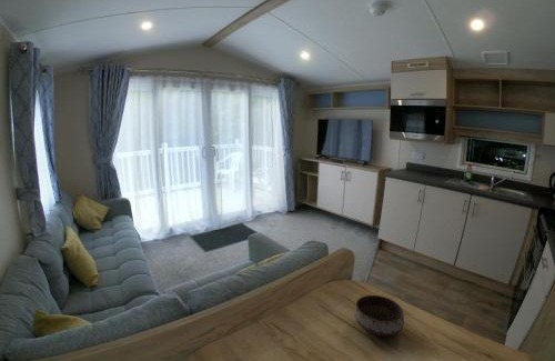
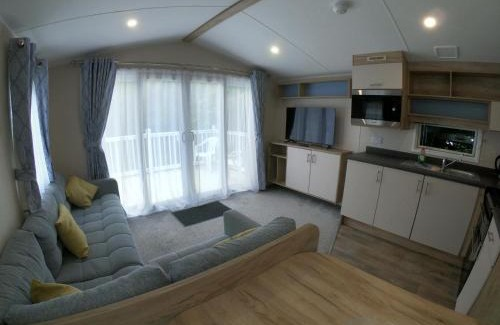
- bowl (379, 317)
